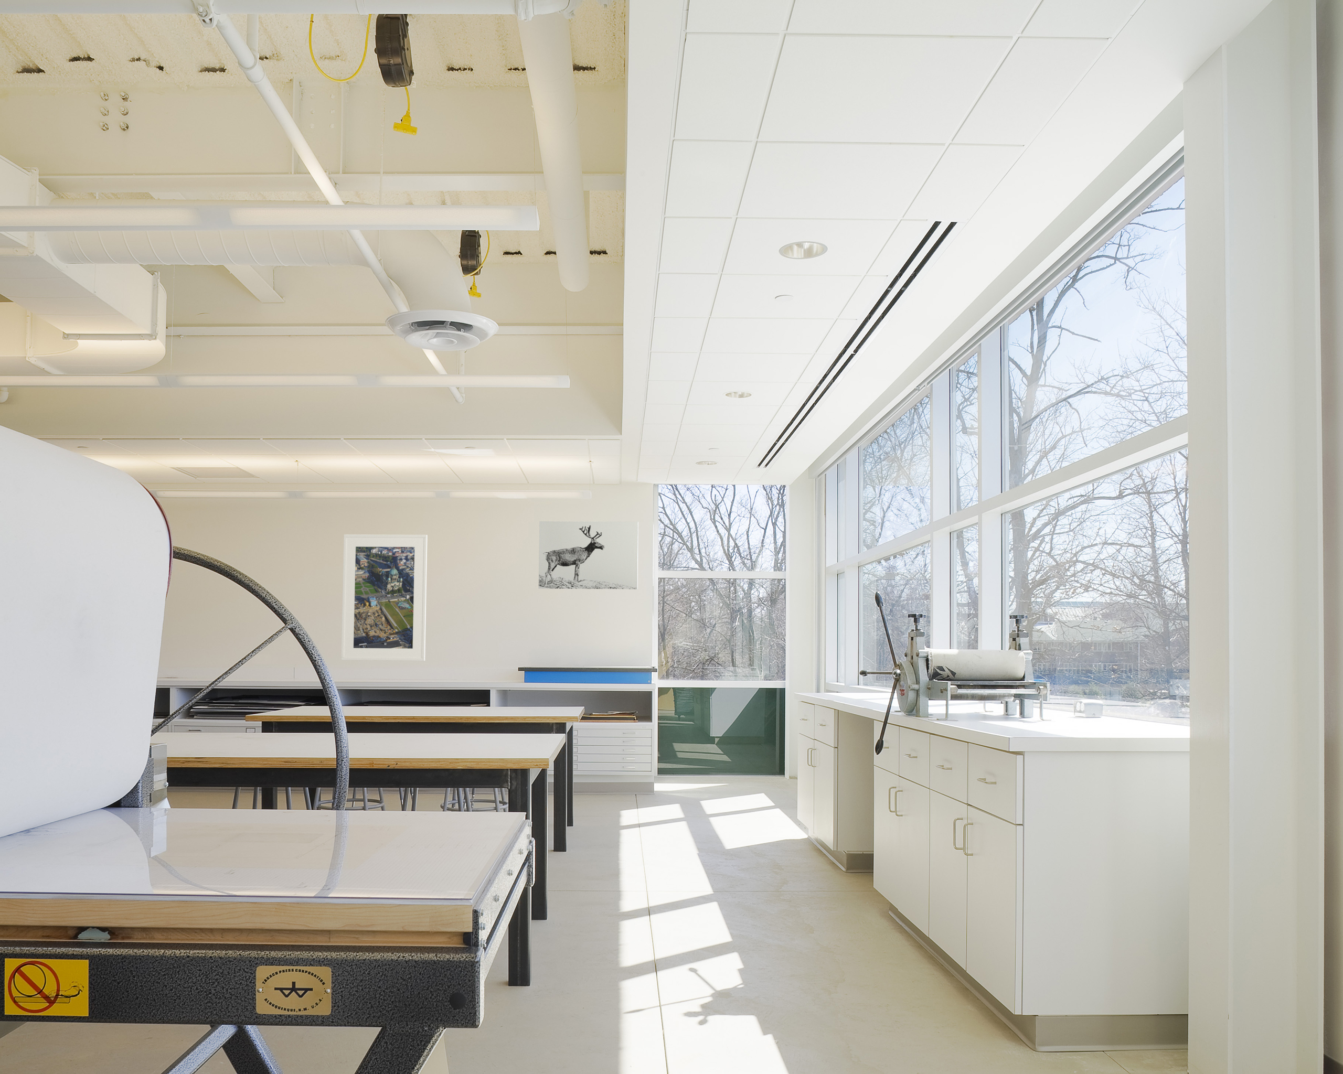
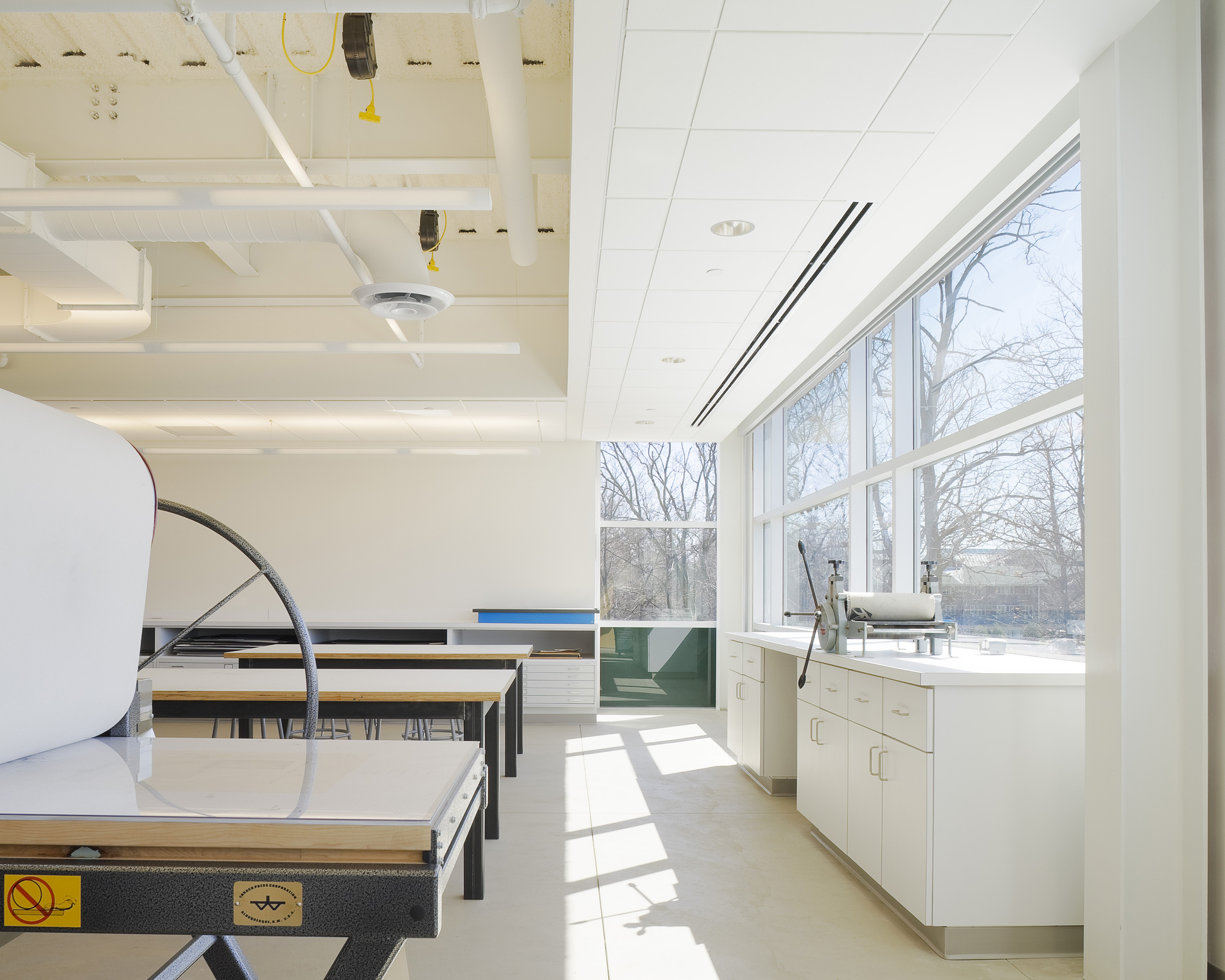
- wall art (588, 555)
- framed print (384, 597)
